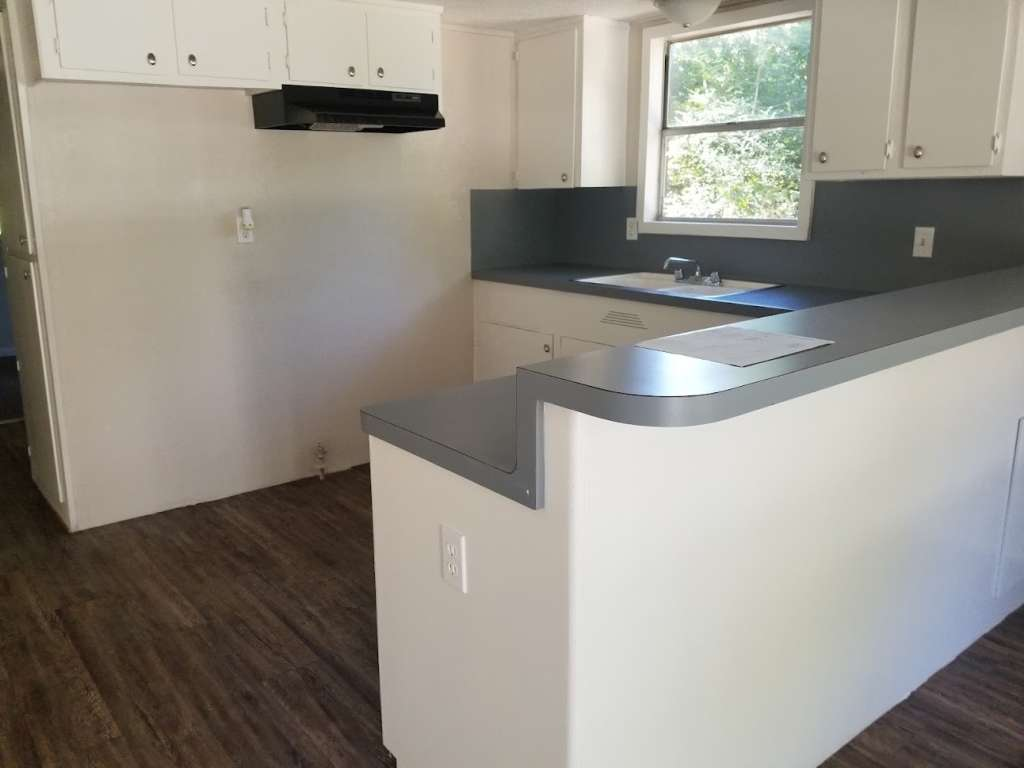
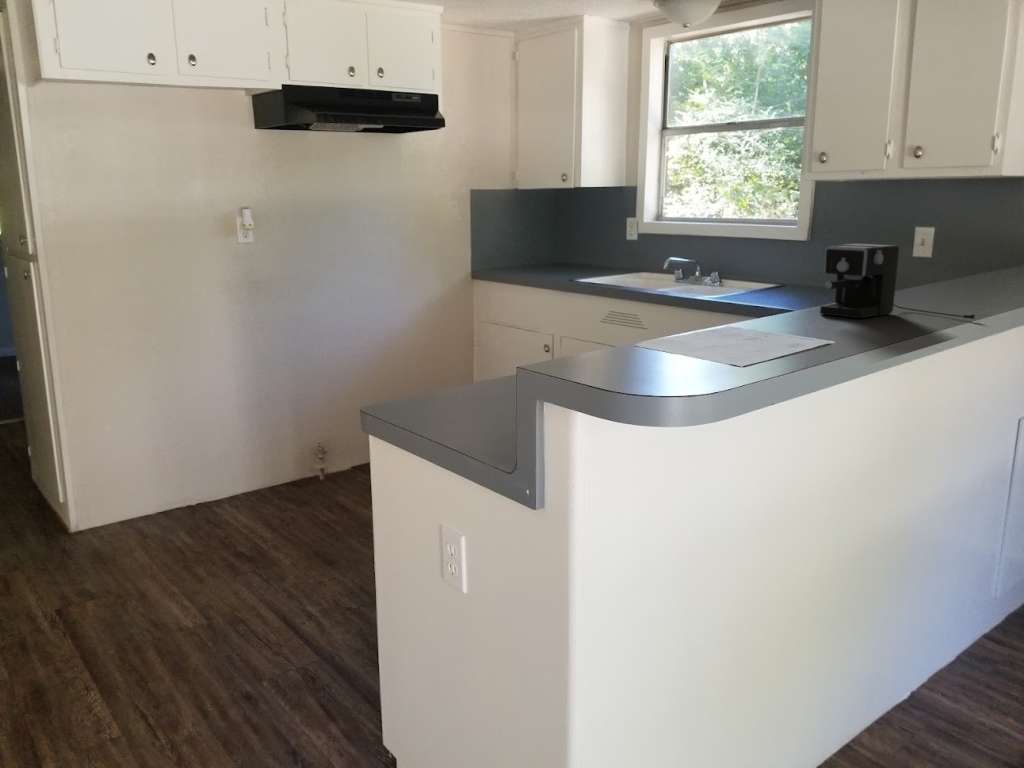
+ coffee maker (895, 282)
